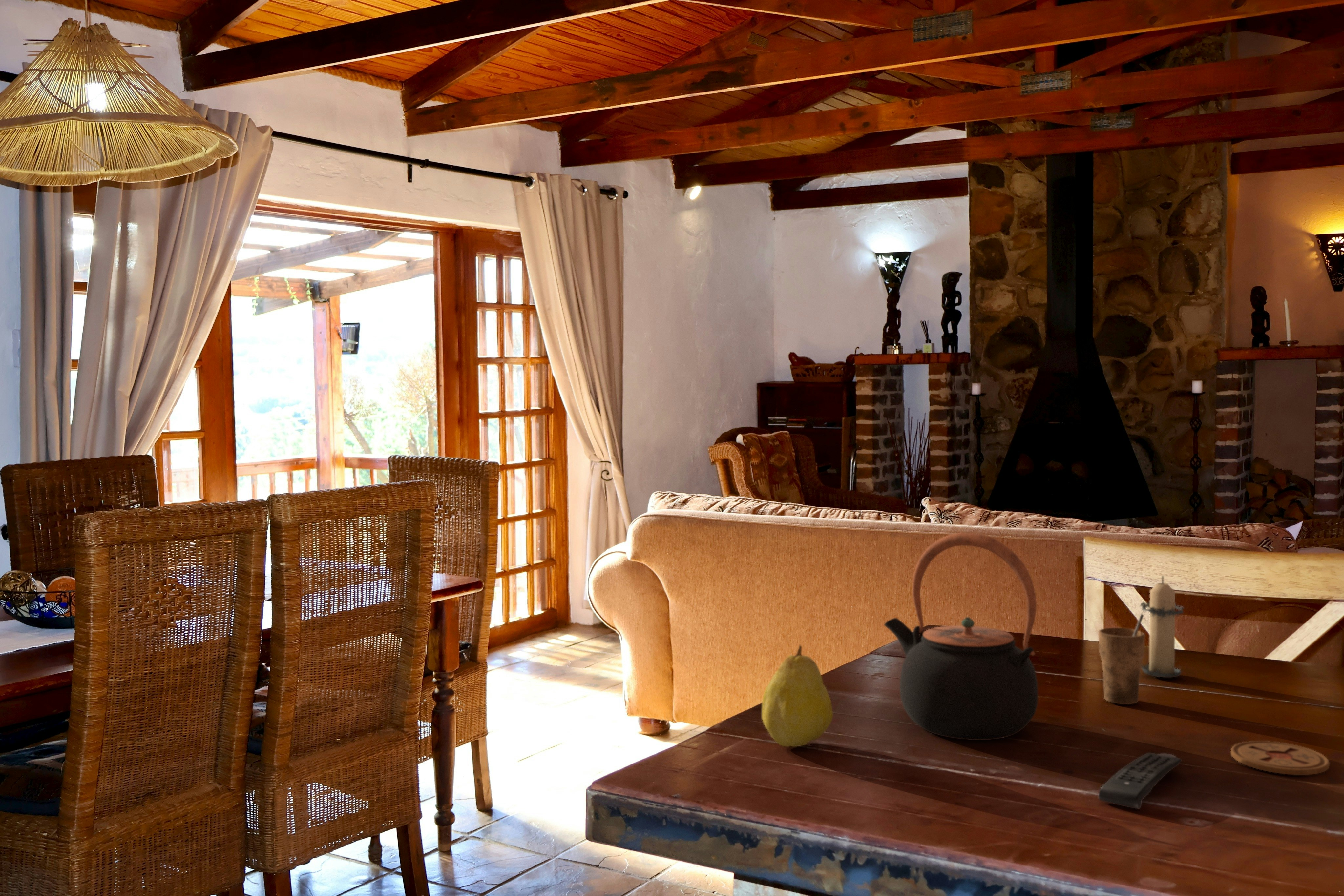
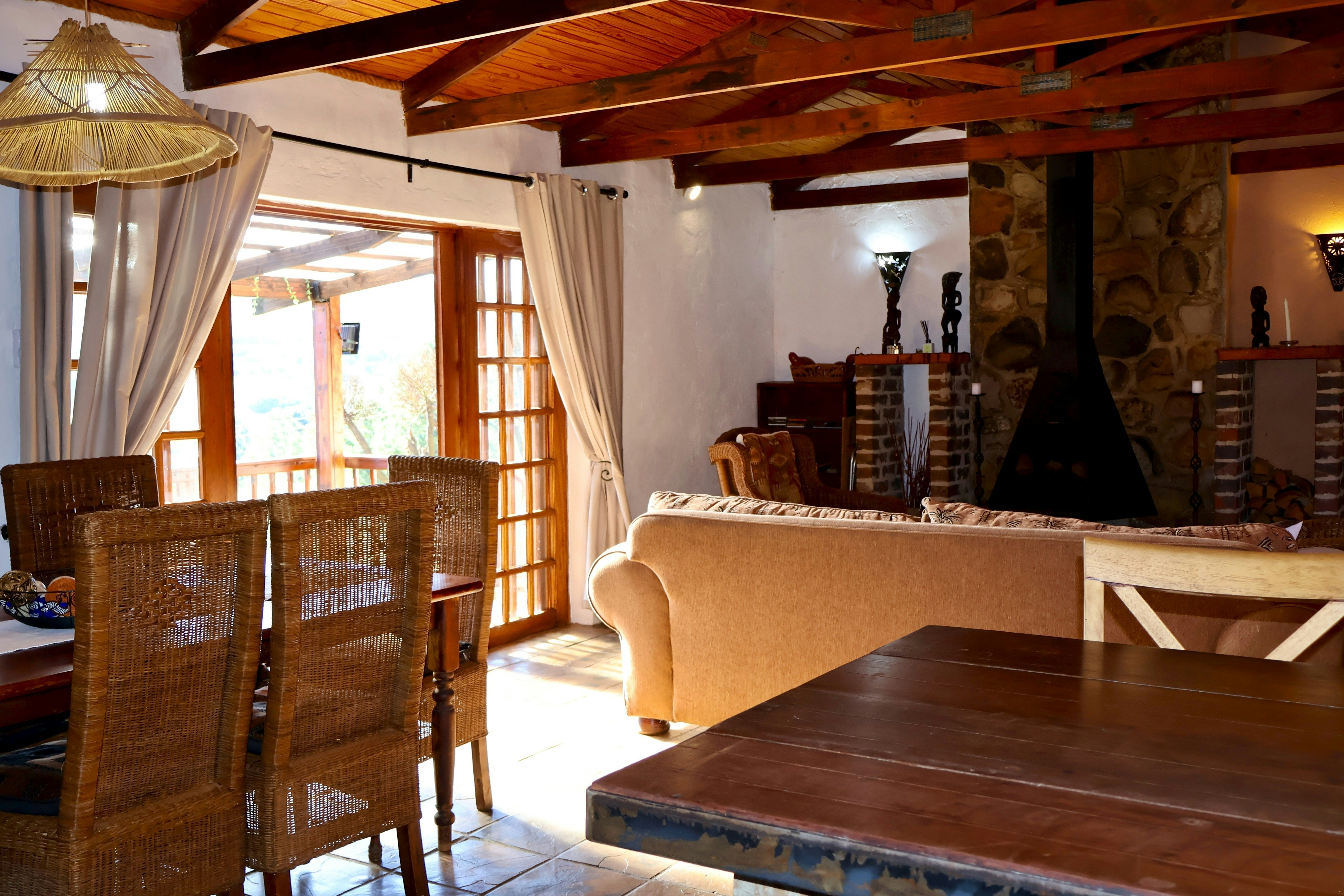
- coaster (1279, 757)
- teapot (956, 627)
- cup (1121, 657)
- remote control (1144, 775)
- fruit (799, 696)
- candle (1162, 625)
